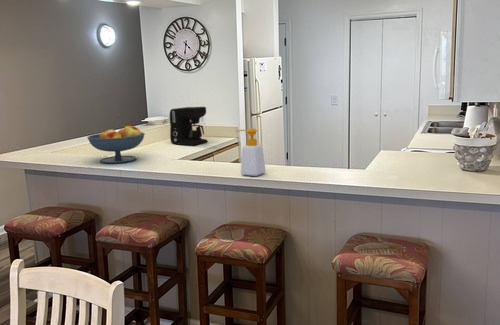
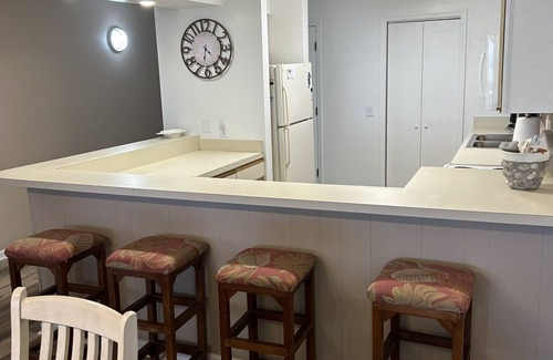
- coffee maker (189, 125)
- fruit bowl (117, 143)
- soap bottle (248, 151)
